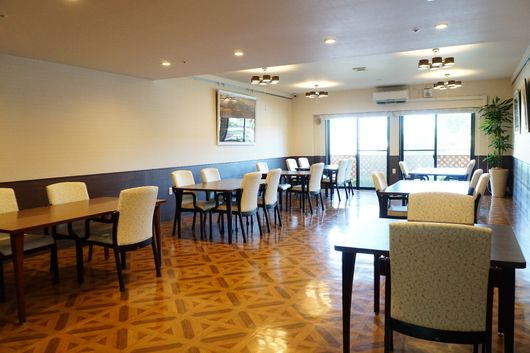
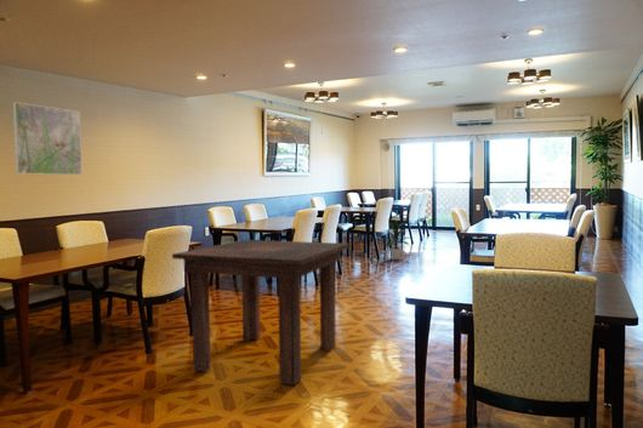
+ indoor plant (396, 239)
+ dining table (258, 303)
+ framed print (49, 141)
